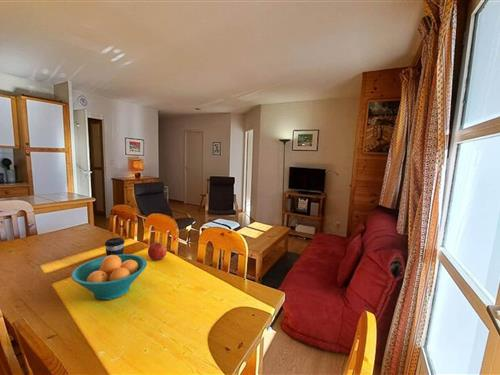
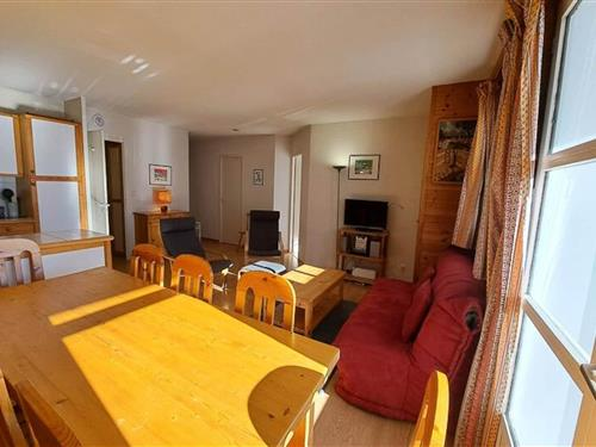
- coffee cup (115, 251)
- apple (157, 250)
- fruit bowl (111, 273)
